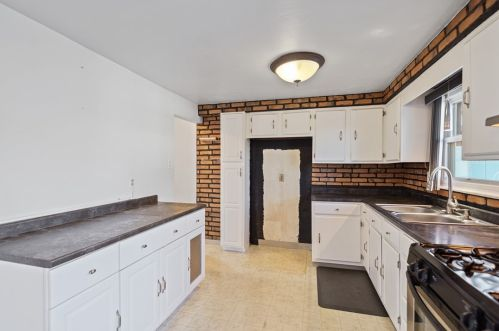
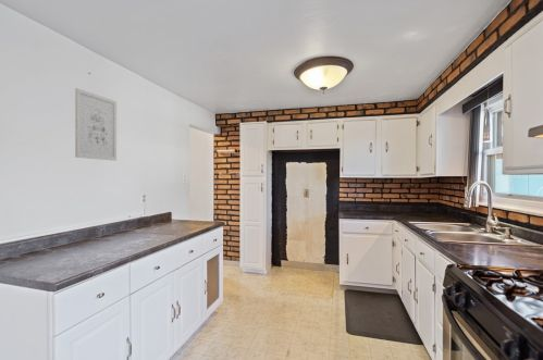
+ wall art (97, 127)
